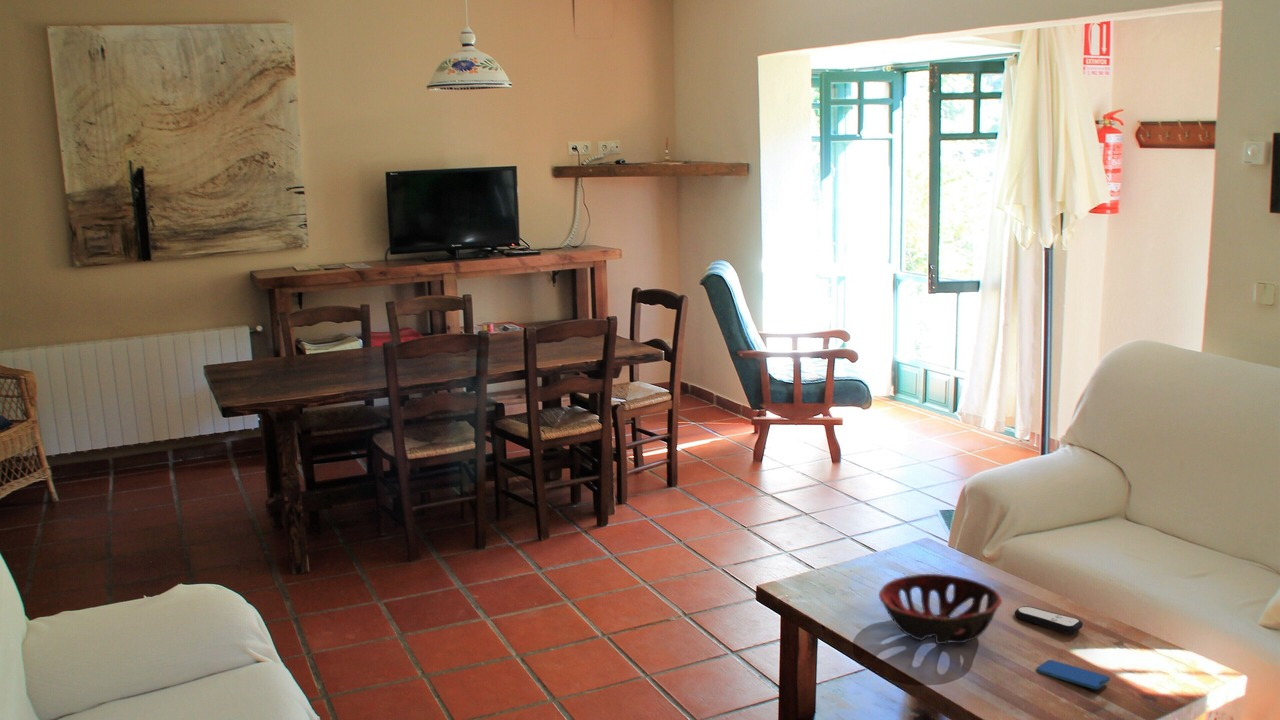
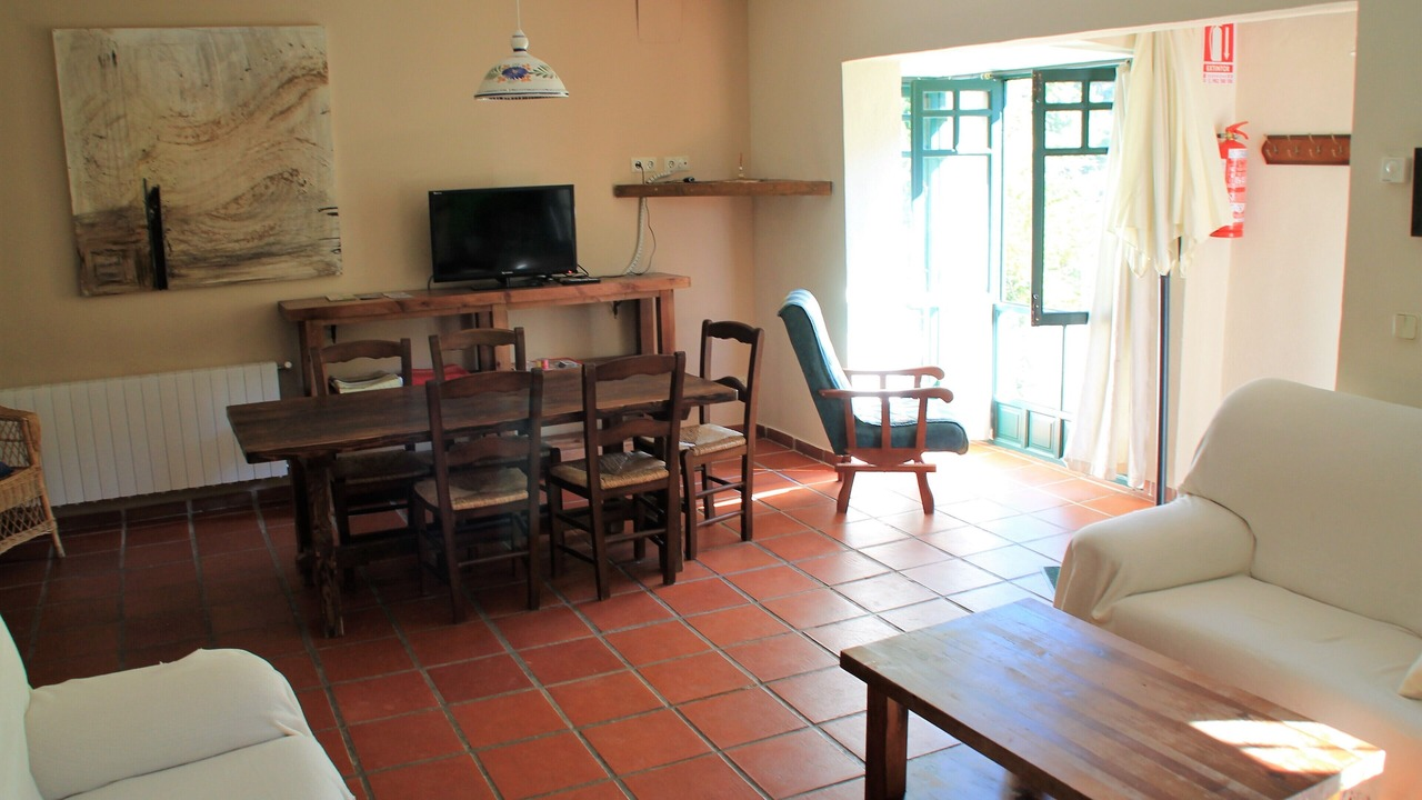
- smartphone (1072, 674)
- decorative bowl (939, 612)
- remote control (1047, 618)
